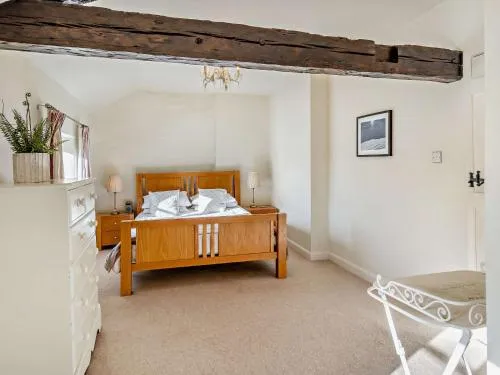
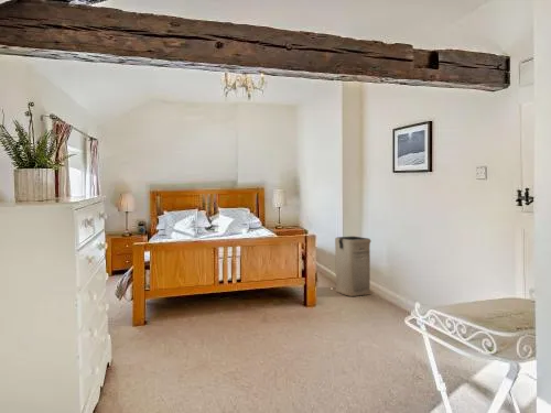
+ laundry basket (352, 264)
